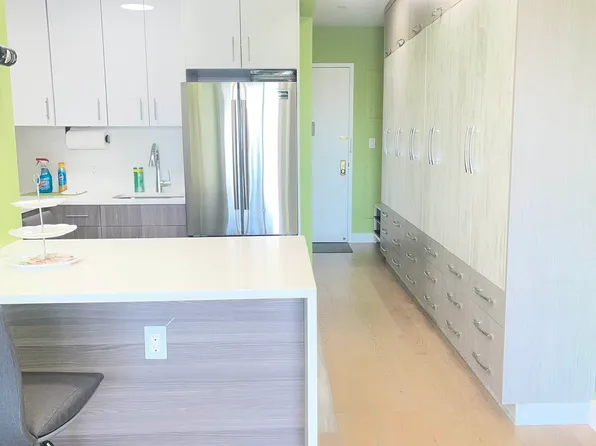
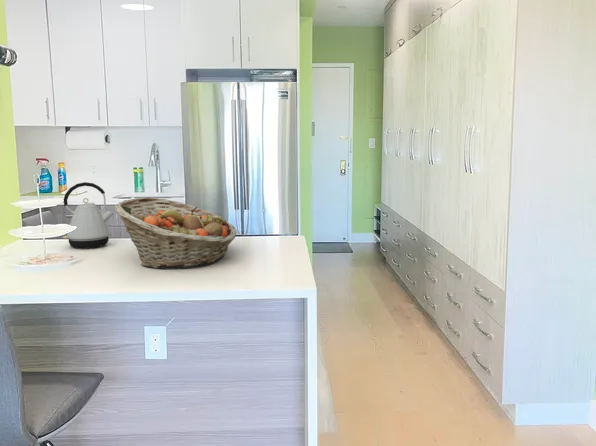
+ fruit basket (178, 229)
+ kettle (88, 214)
